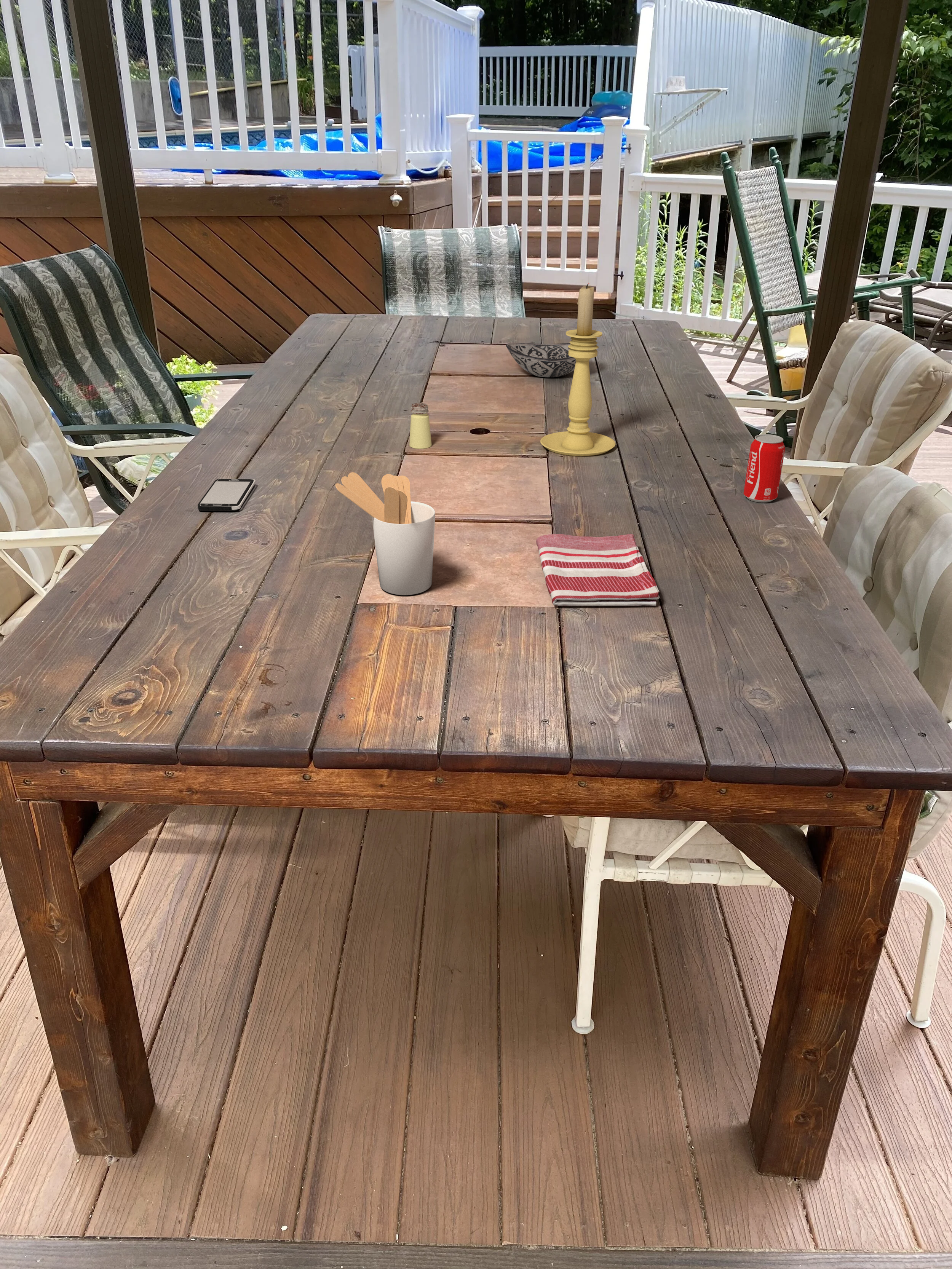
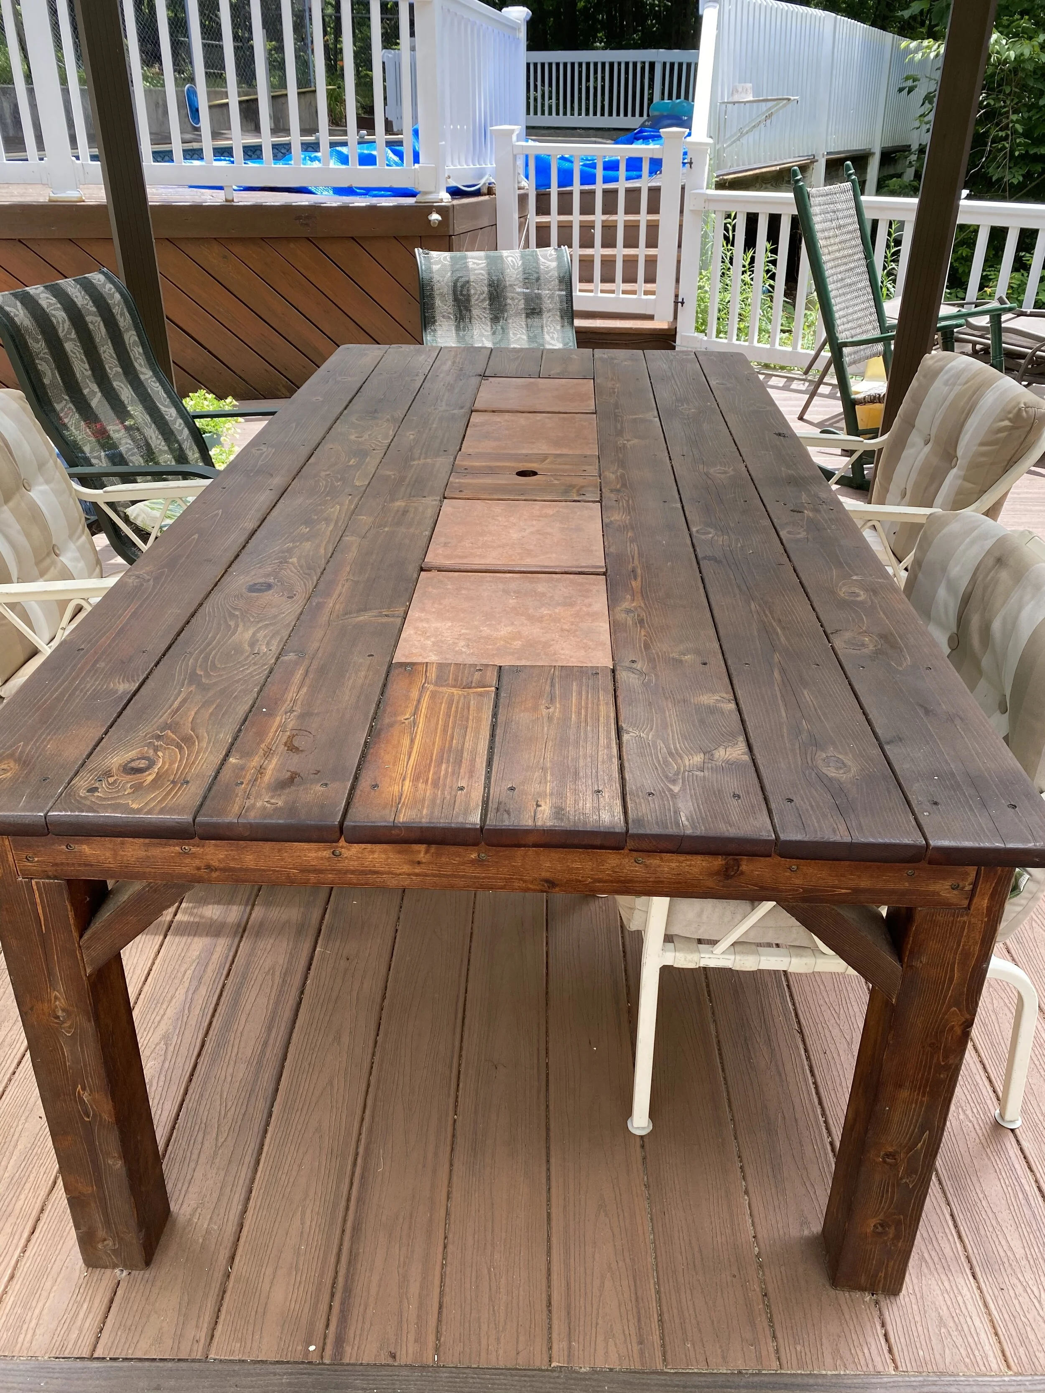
- candle holder (582, 368)
- utensil holder (387, 530)
- beverage can (764, 468)
- dish towel (595, 567)
- smartphone (227, 495)
- saltshaker (420, 425)
- decorative bowl (549, 360)
